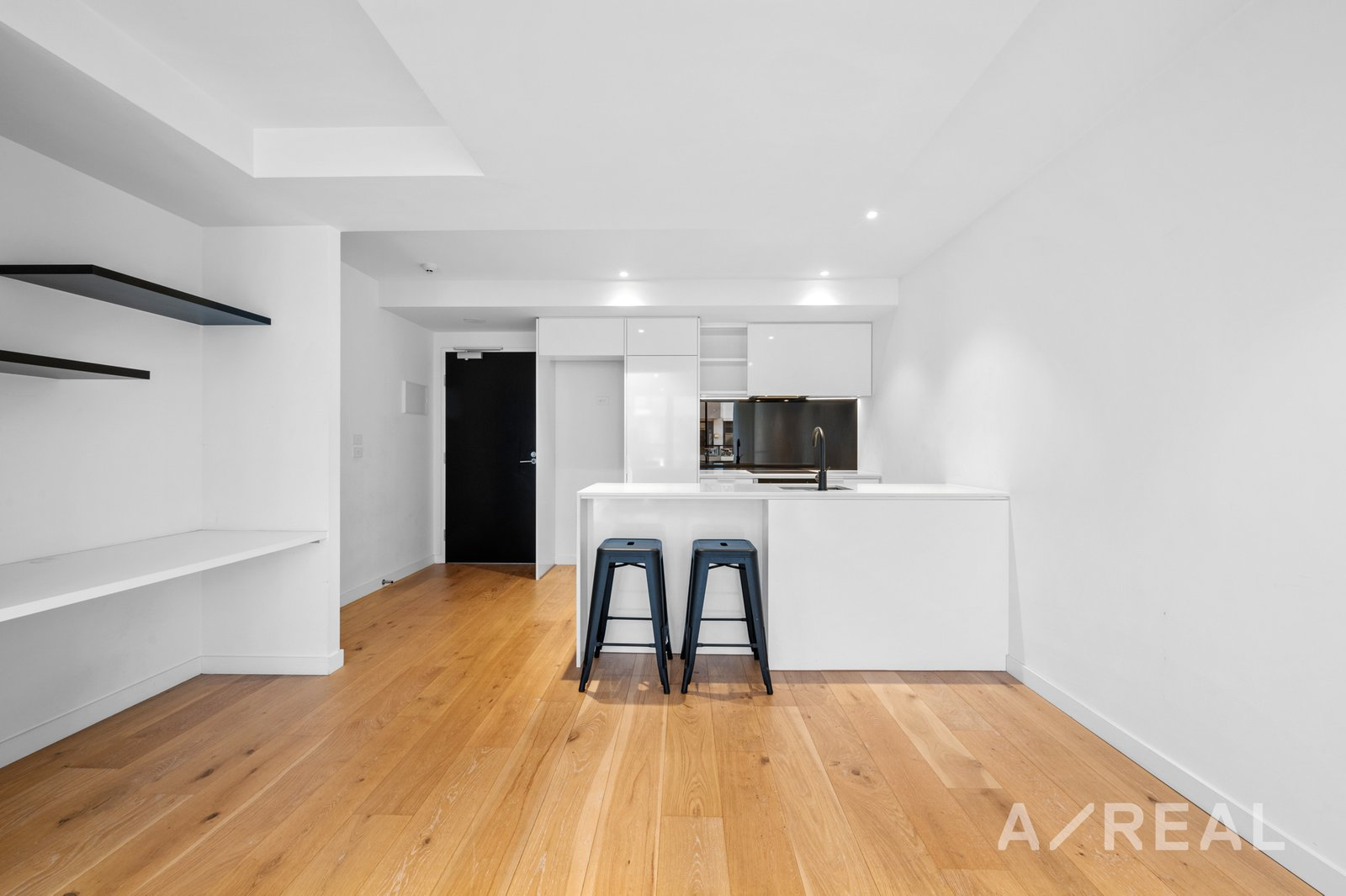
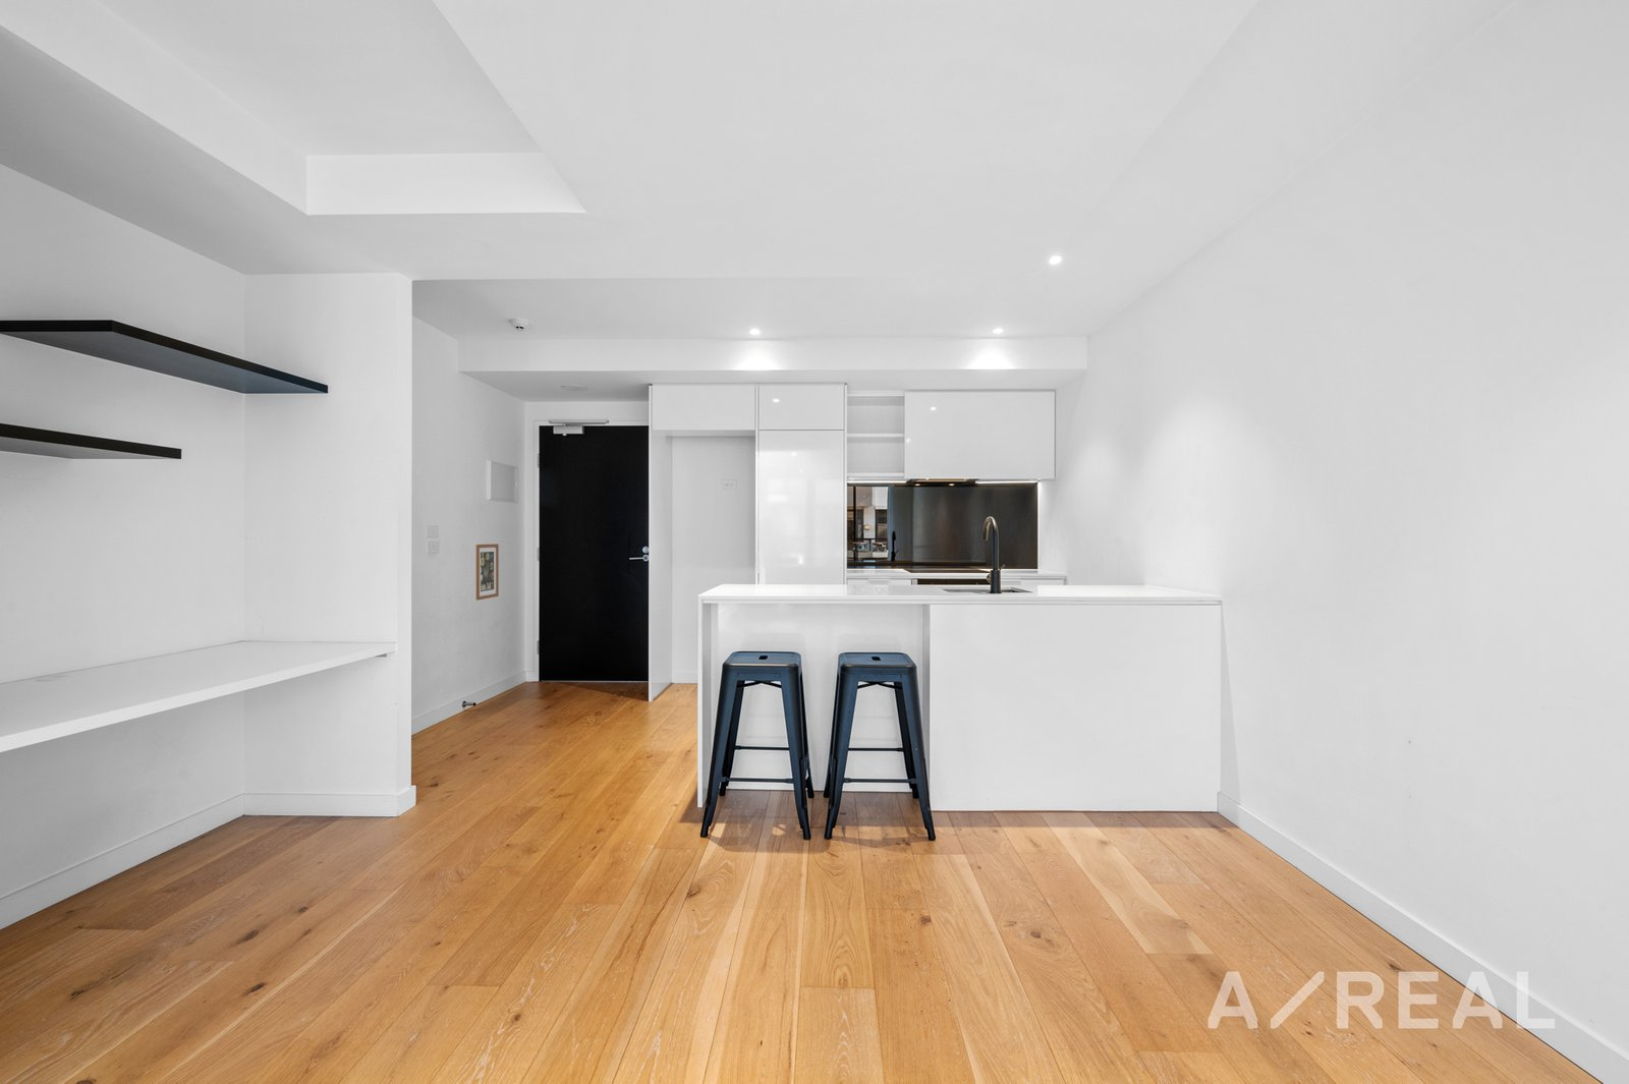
+ wall art (487, 571)
